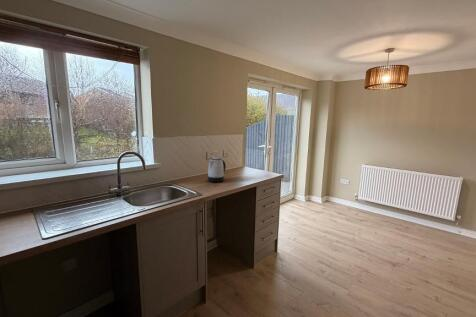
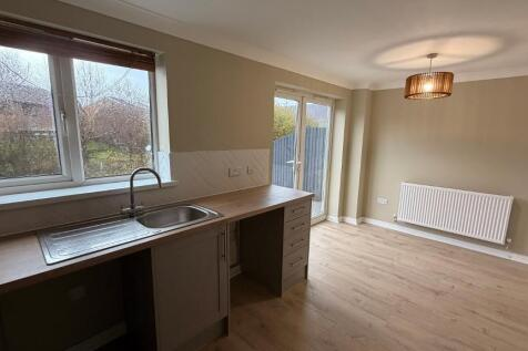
- kettle (217, 168)
